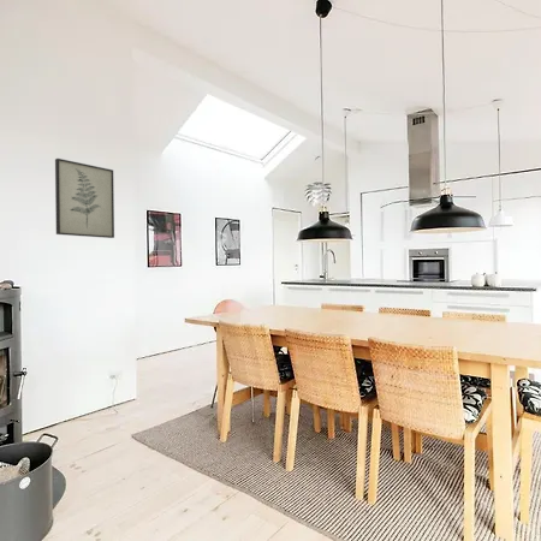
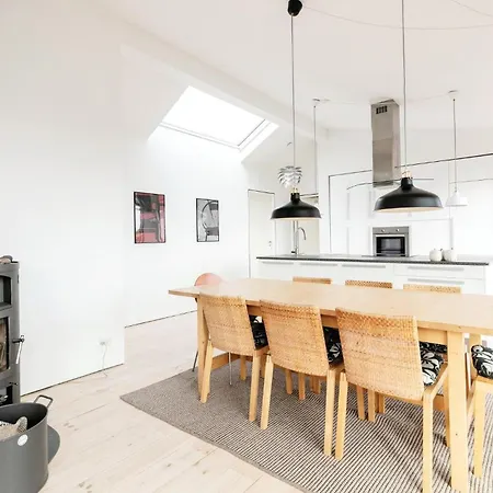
- wall art (85, 200)
